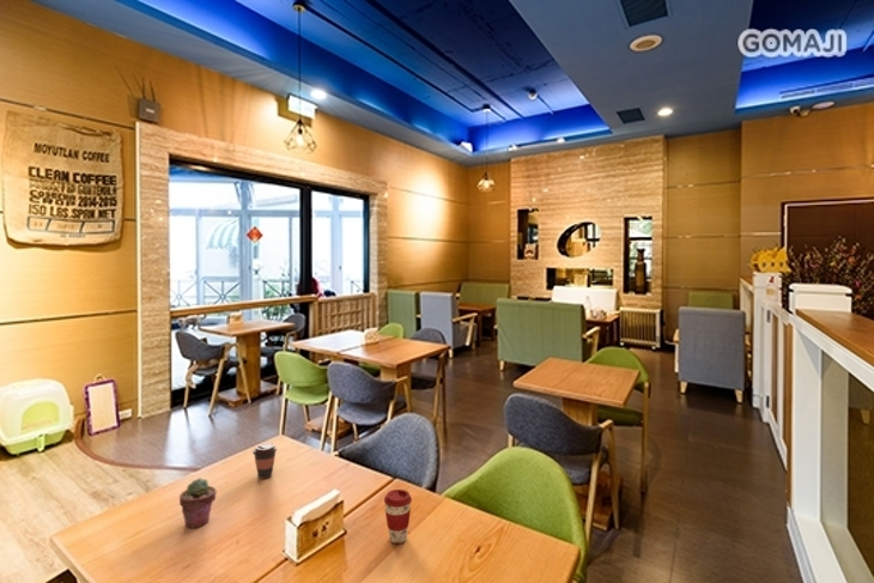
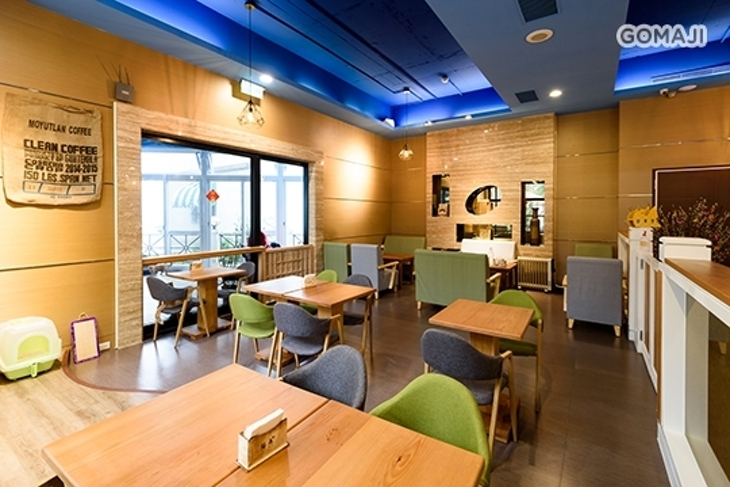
- coffee cup (265, 461)
- coffee cup (397, 516)
- potted succulent (198, 500)
